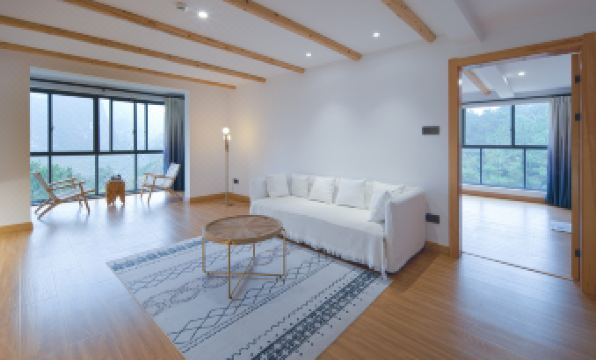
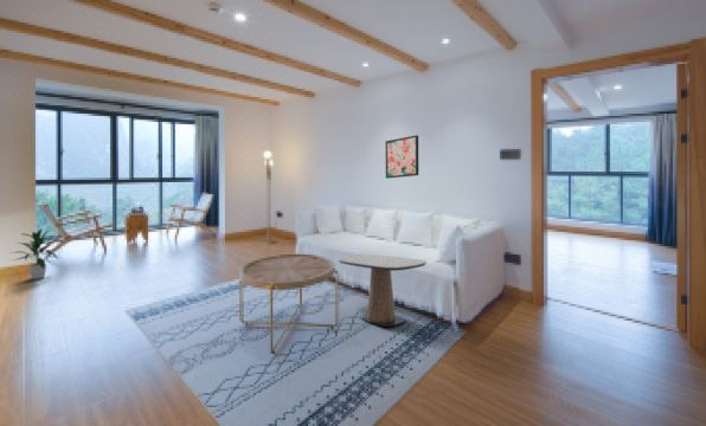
+ side table (380, 289)
+ indoor plant (37, 252)
+ wall art (400, 157)
